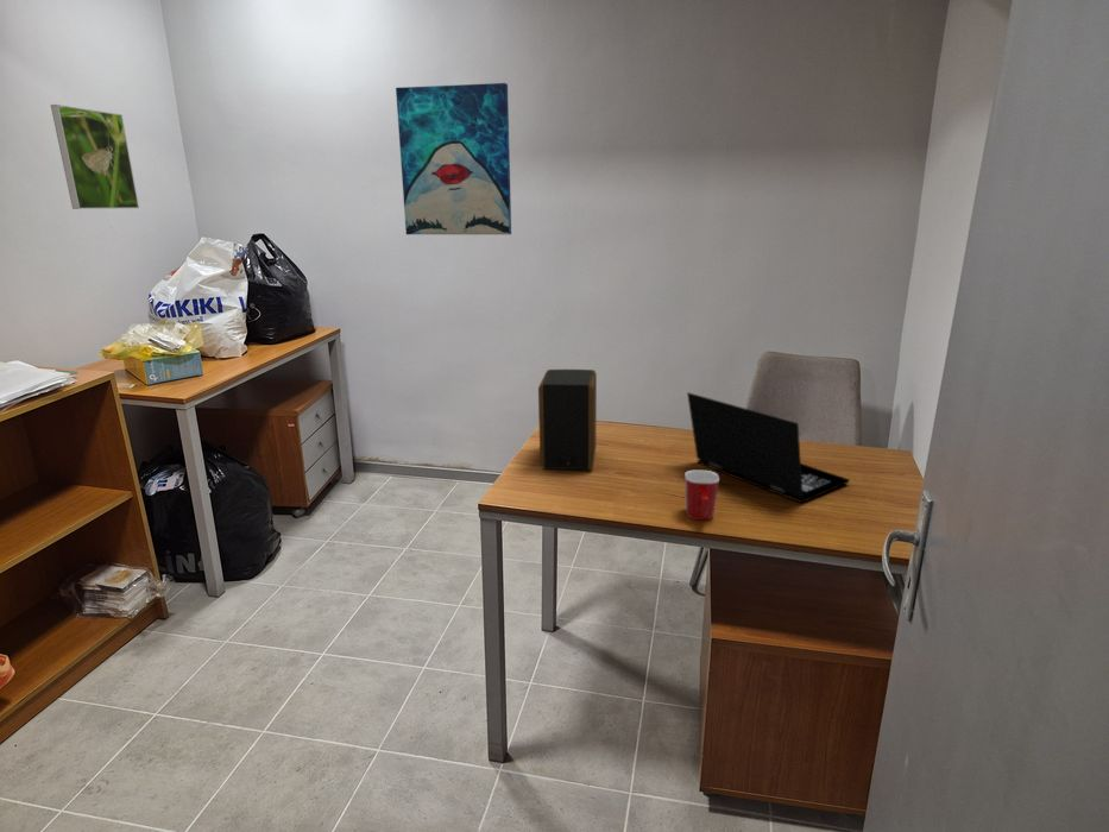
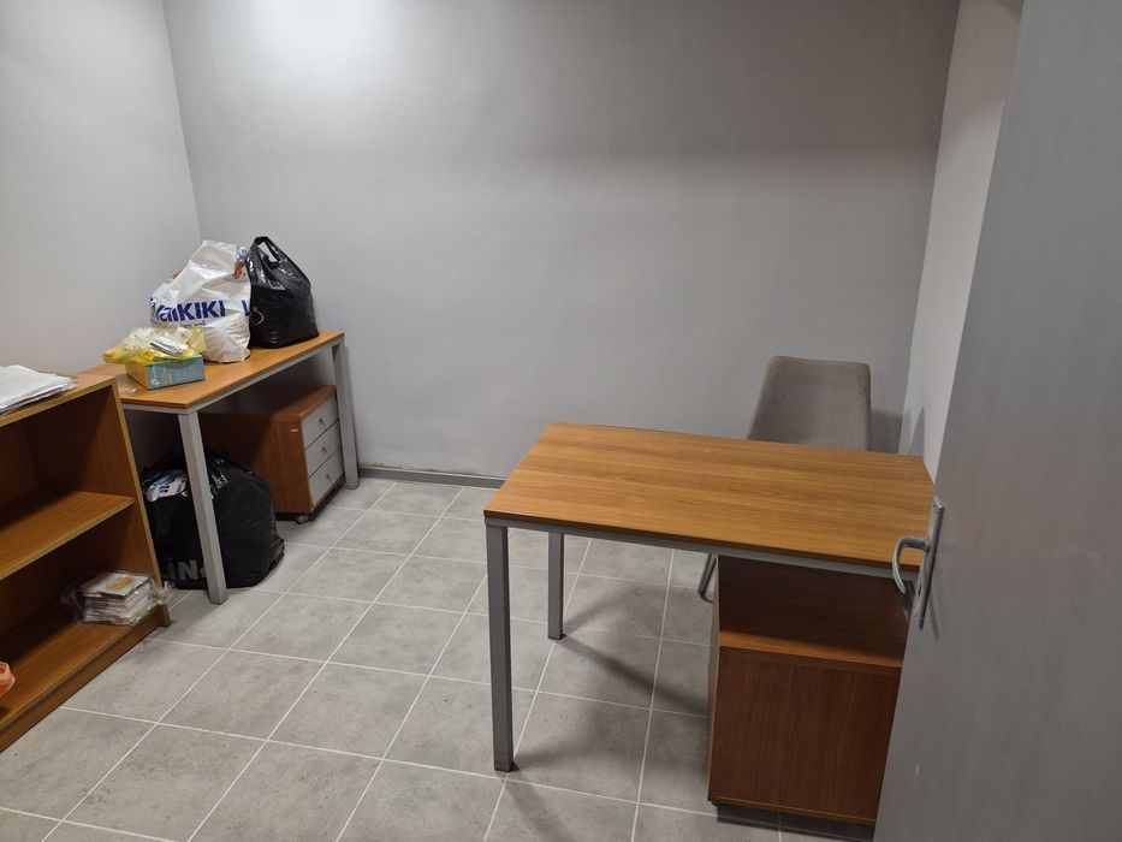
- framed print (97, 159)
- mug (701, 498)
- speaker (568, 418)
- wall art (454, 162)
- laptop (767, 436)
